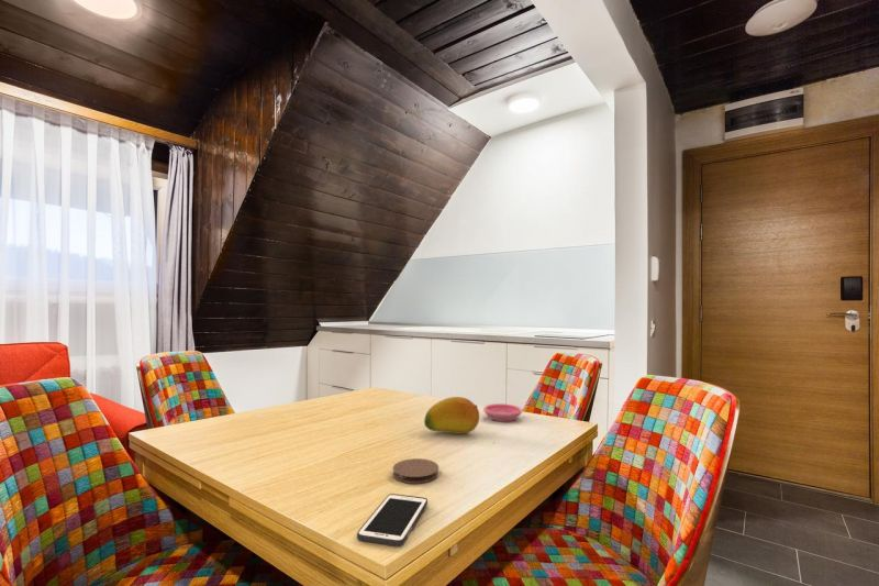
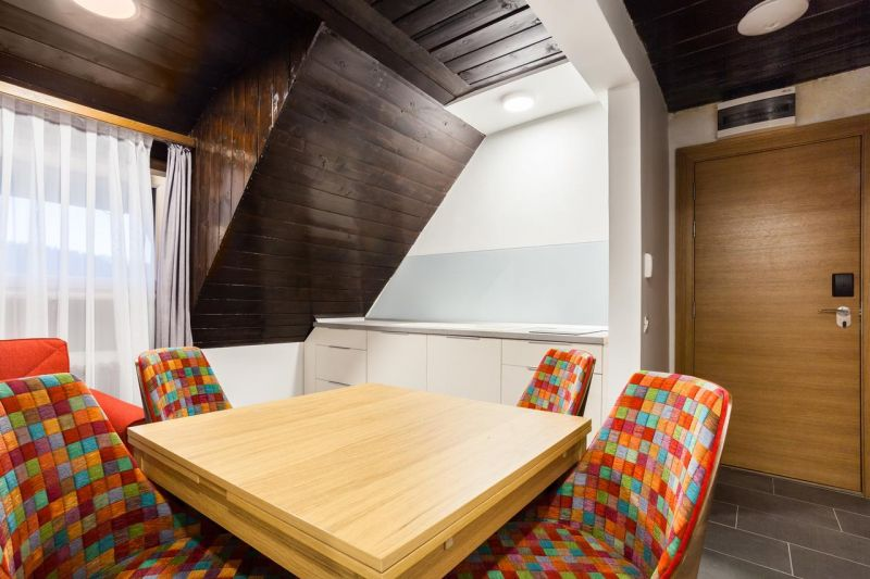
- cell phone (394, 517)
- coaster (415, 469)
- fruit (452, 414)
- saucer (502, 412)
